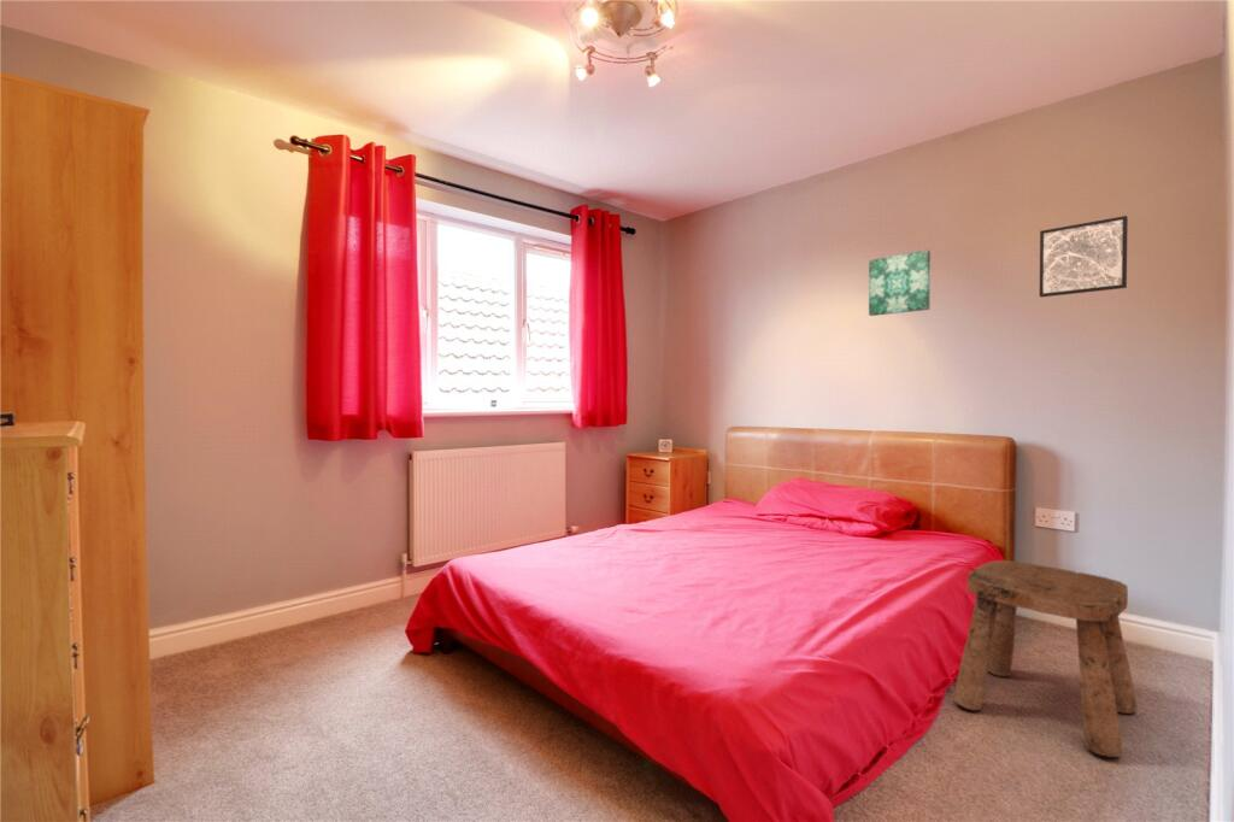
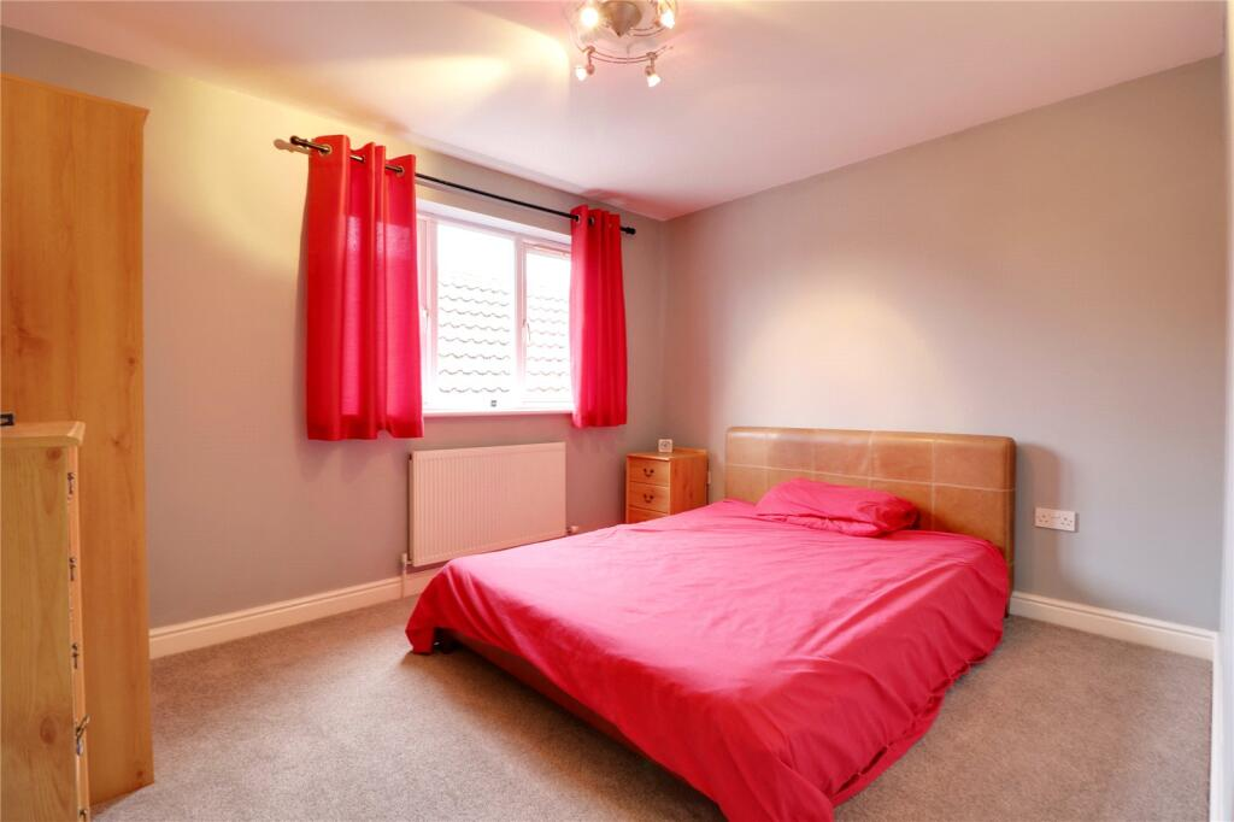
- stool (1048, 613)
- wall art (898, 283)
- wall art (1081, 258)
